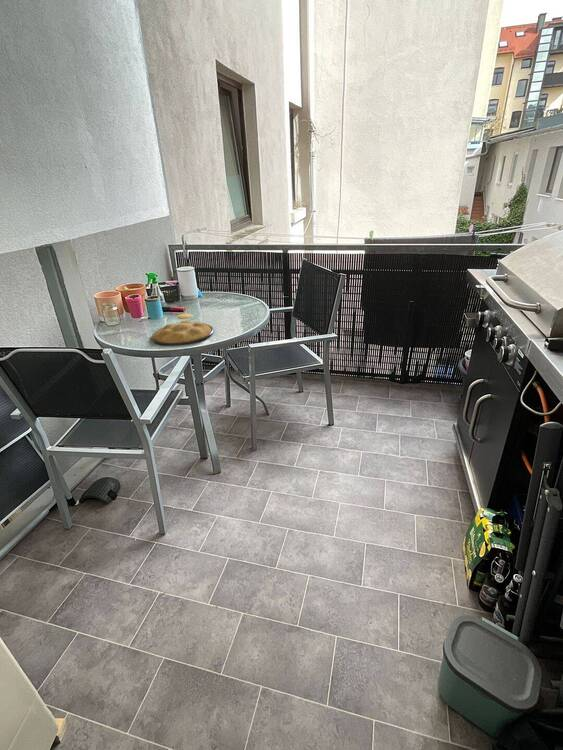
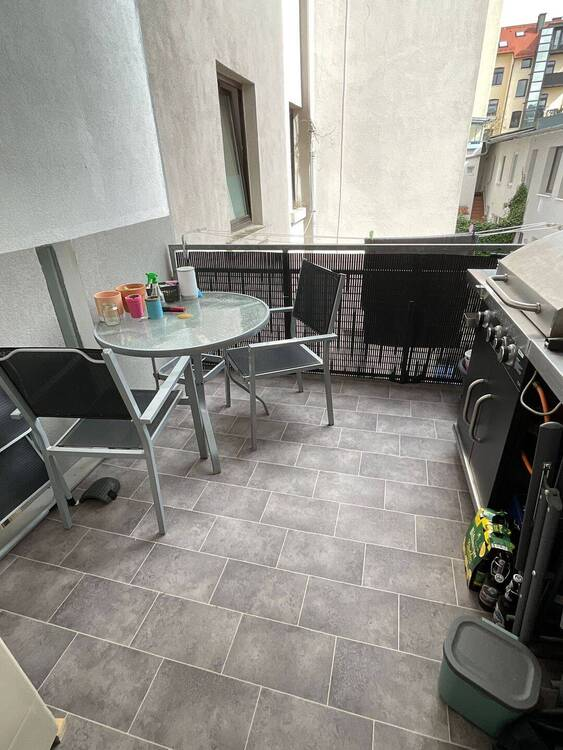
- plate (182, 328)
